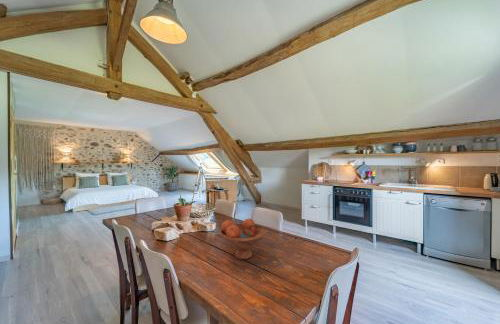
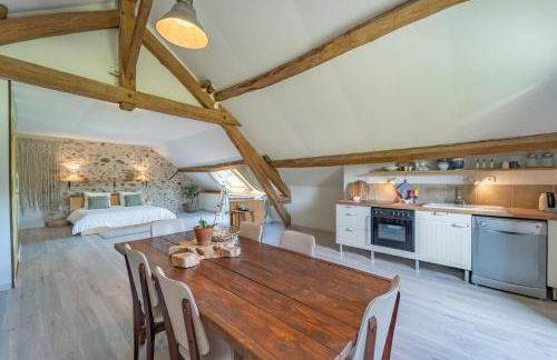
- fruit bowl (243, 238)
